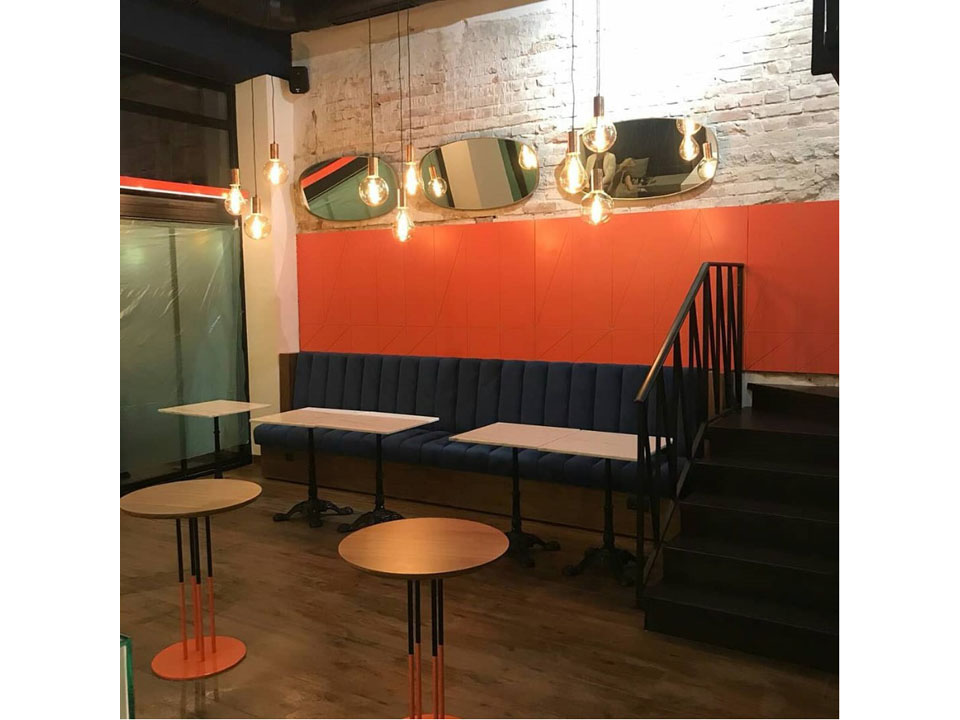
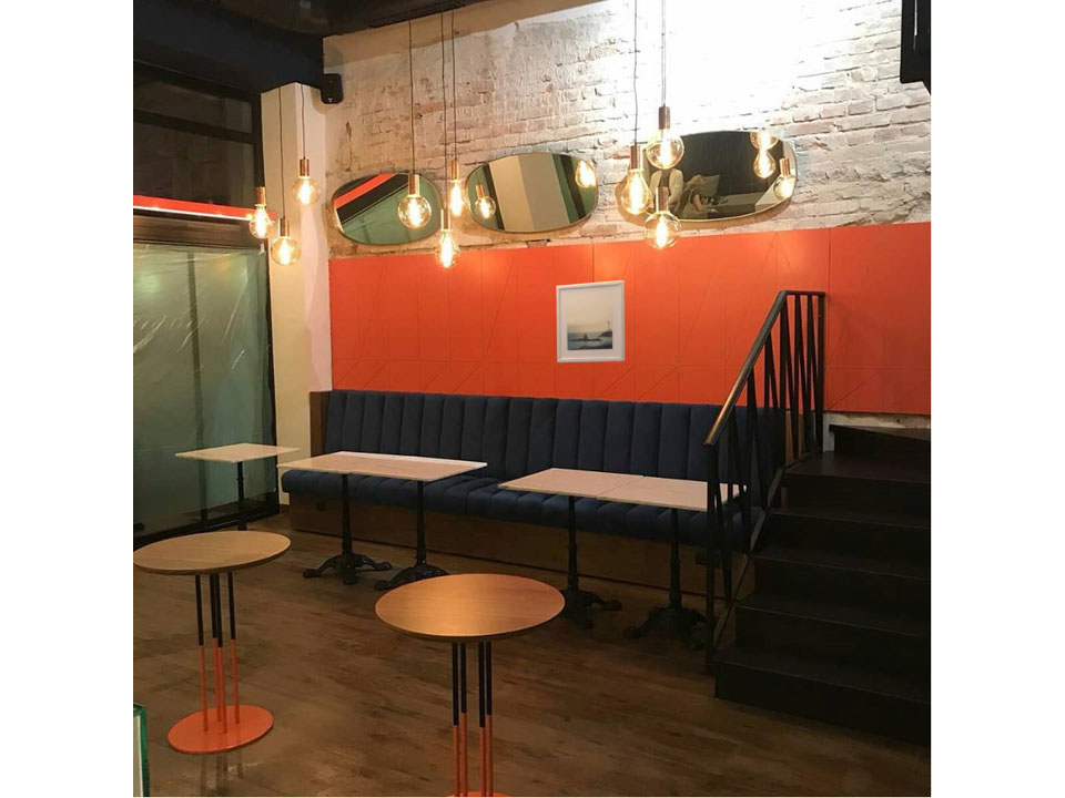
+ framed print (589, 323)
